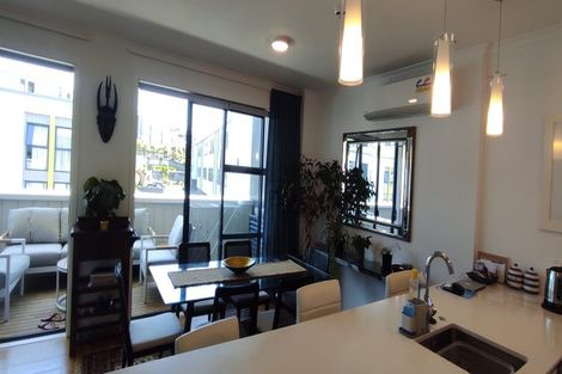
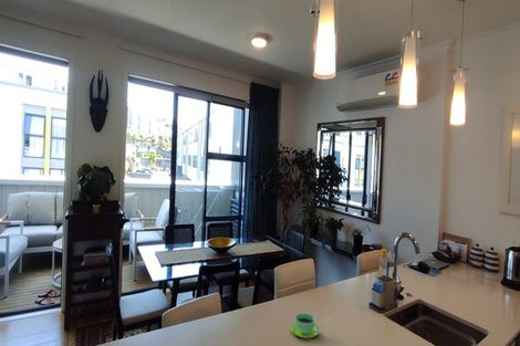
+ cup (304, 325)
